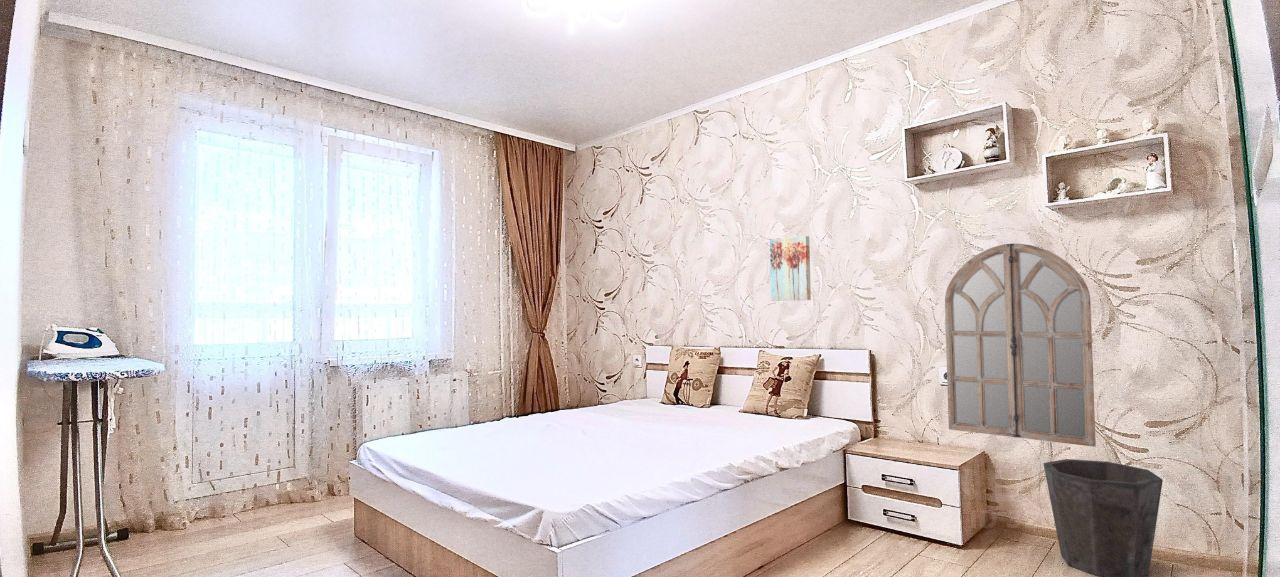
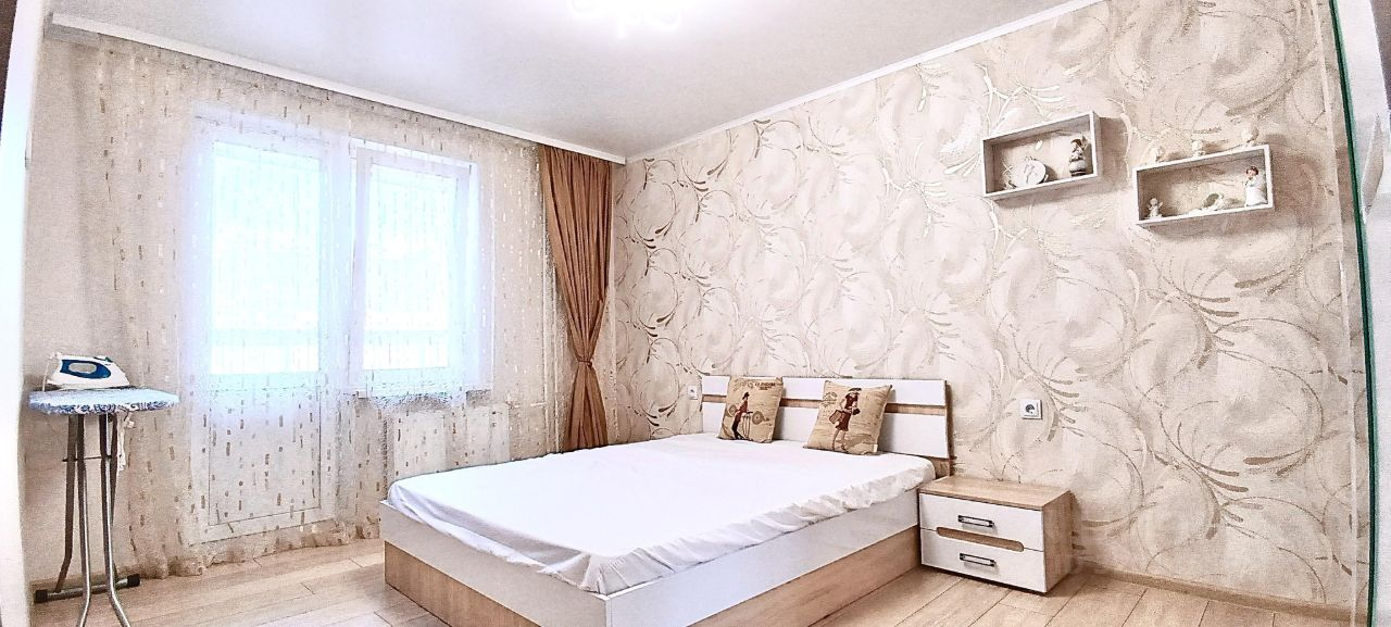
- home mirror (1013, 340)
- waste bin (1101, 517)
- wall art (789, 269)
